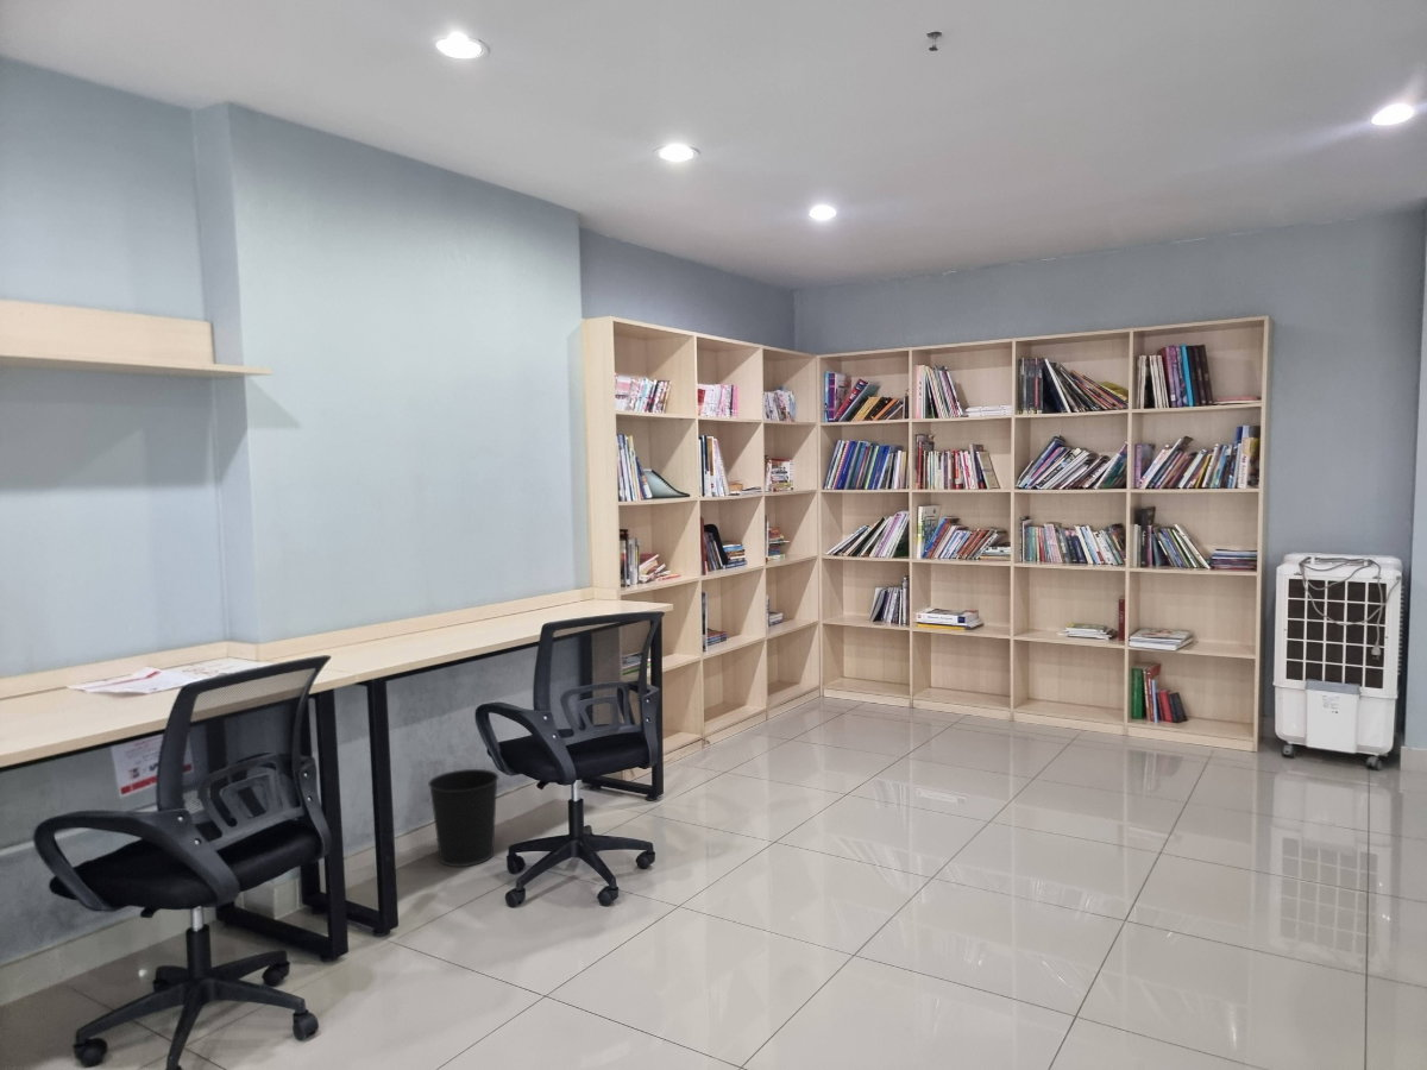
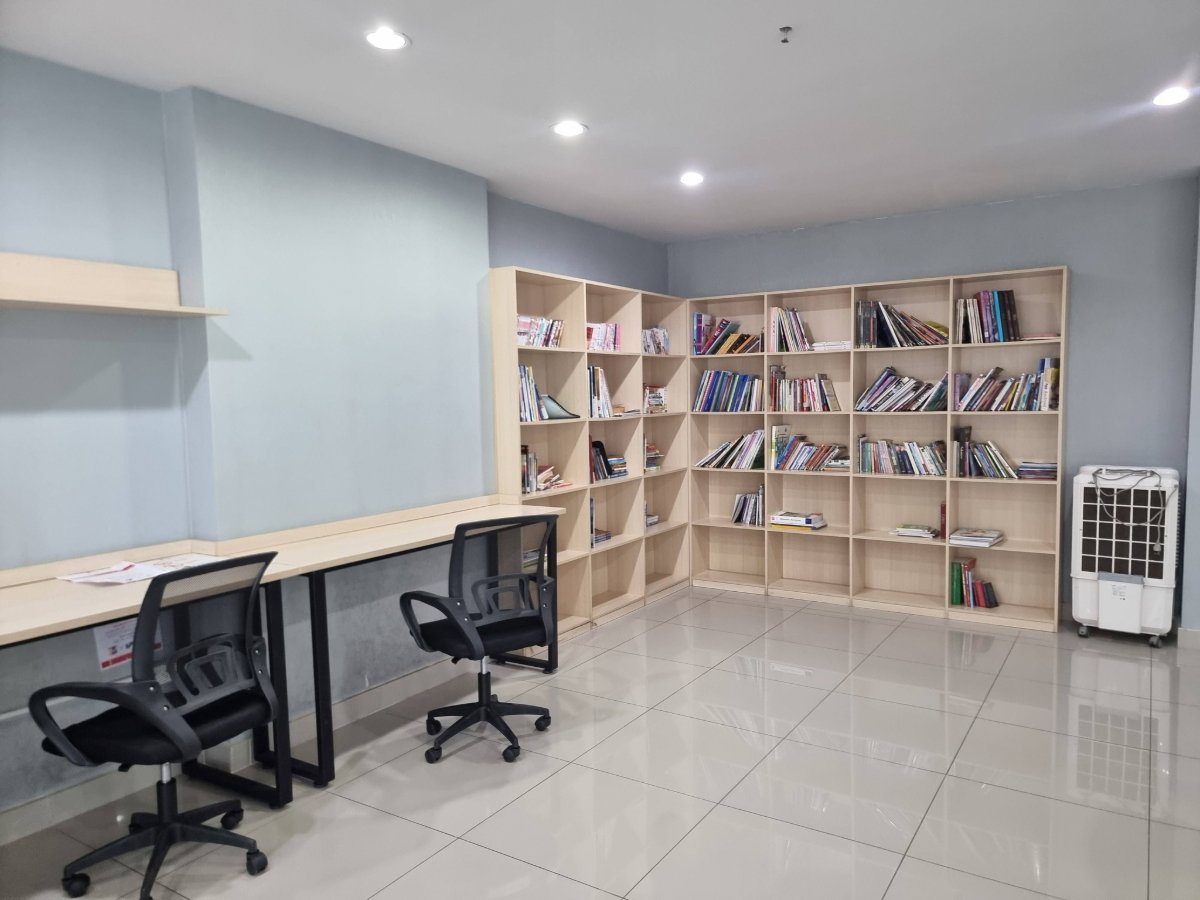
- wastebasket (465, 818)
